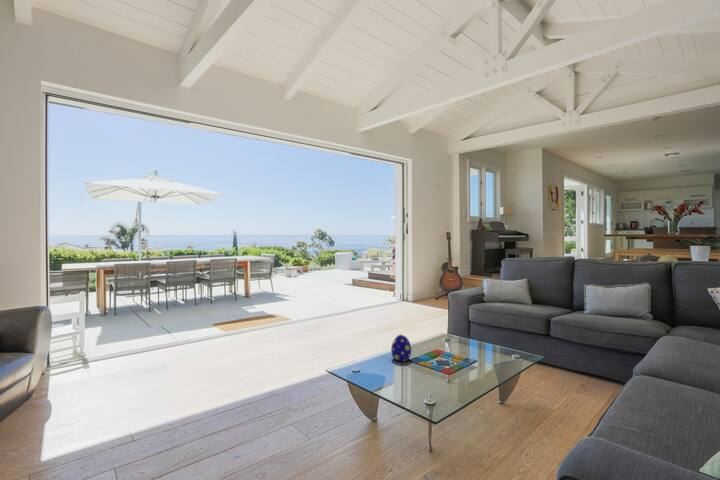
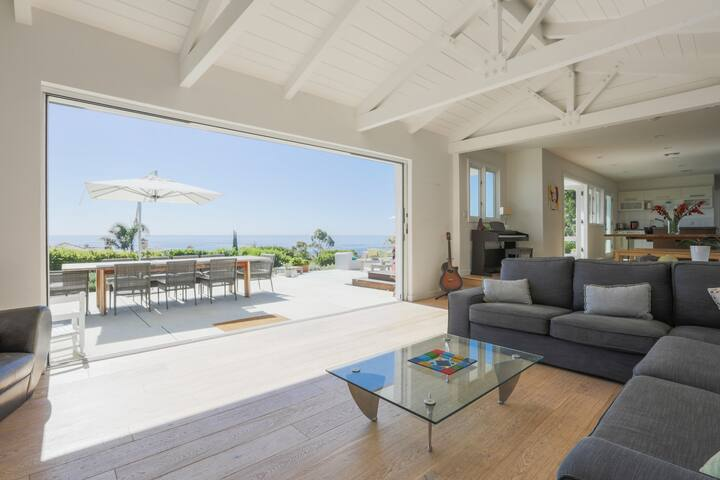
- decorative egg (401, 347)
